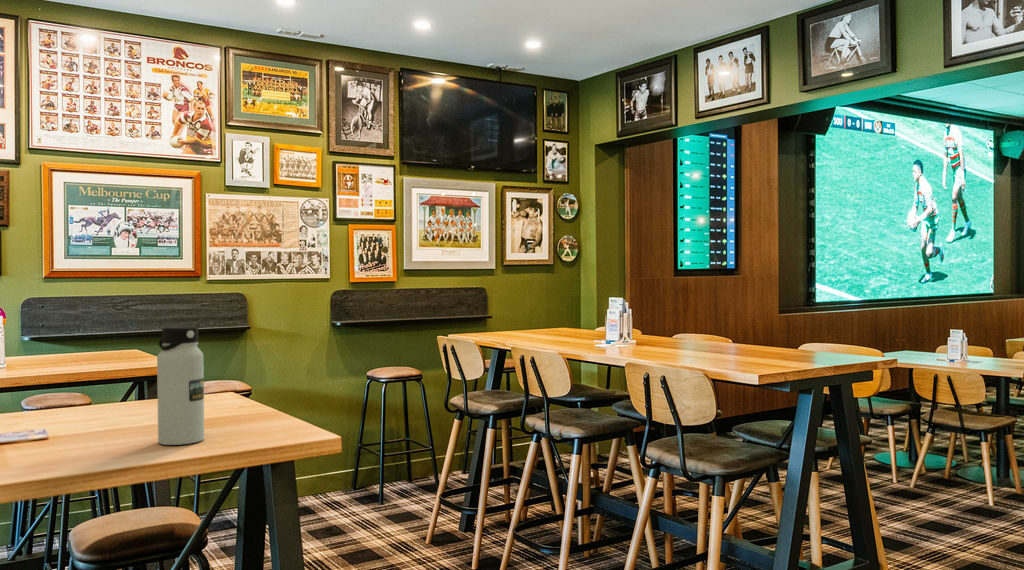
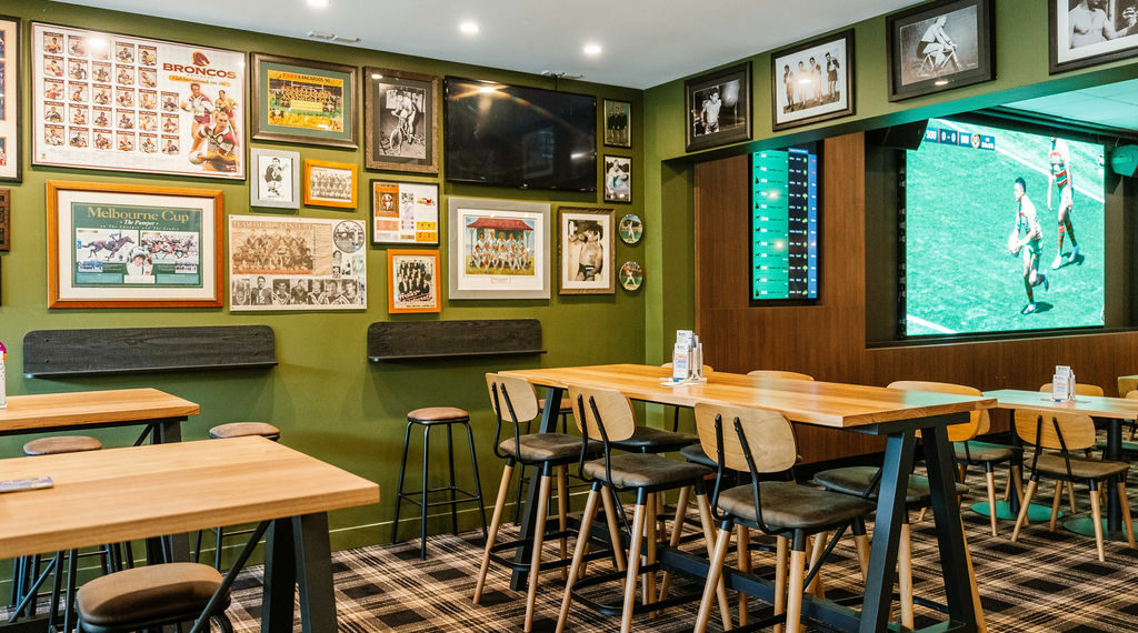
- water bottle (180, 383)
